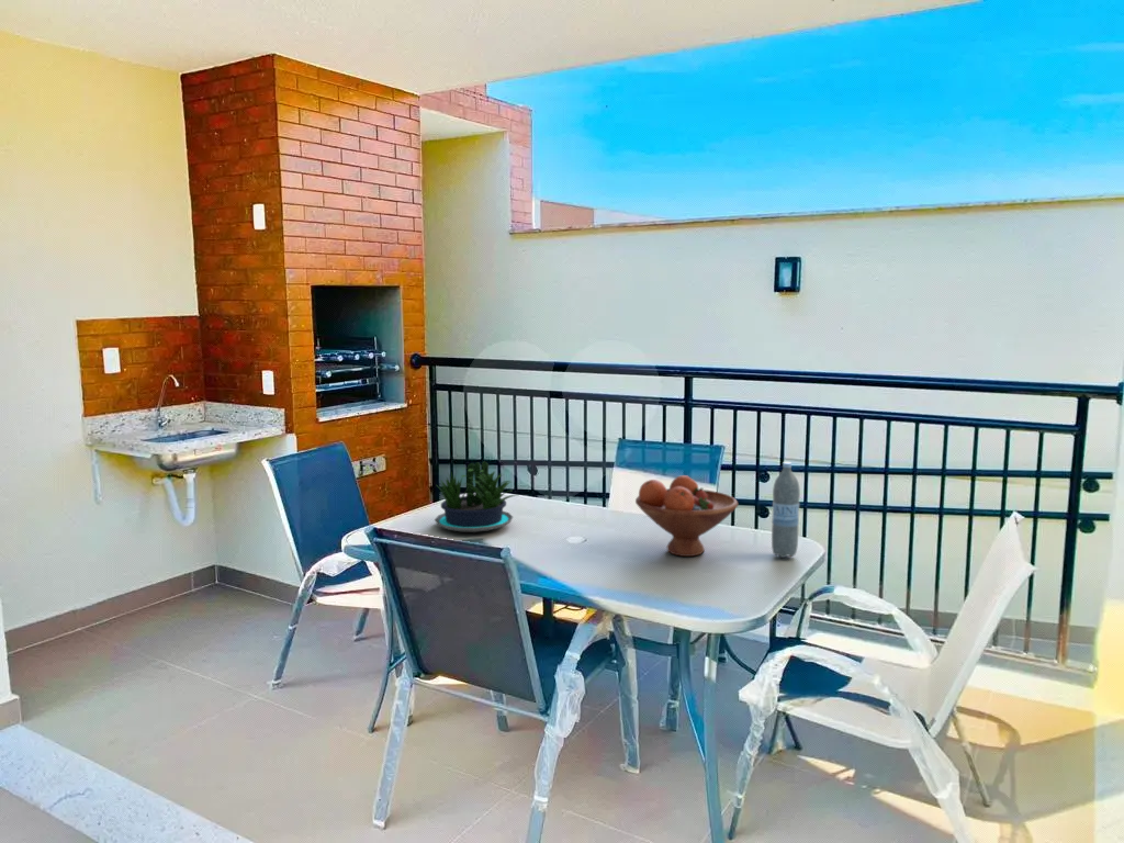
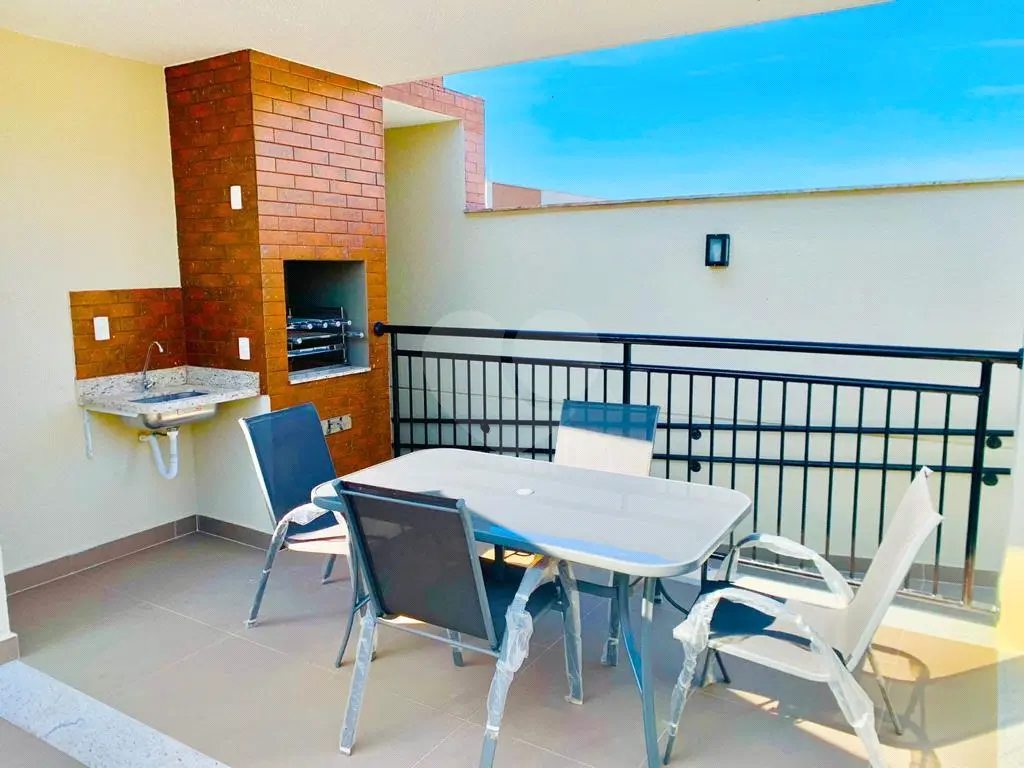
- potted plant (479, 495)
- water bottle (785, 509)
- fruit bowl (686, 515)
